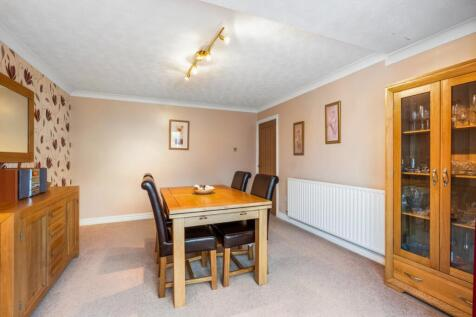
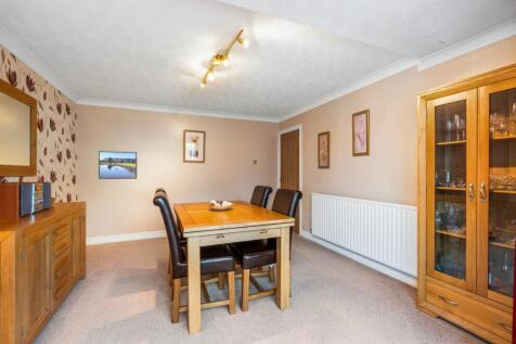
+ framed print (118, 165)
